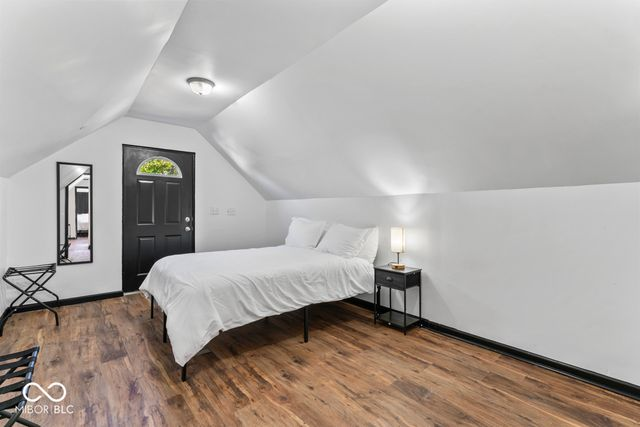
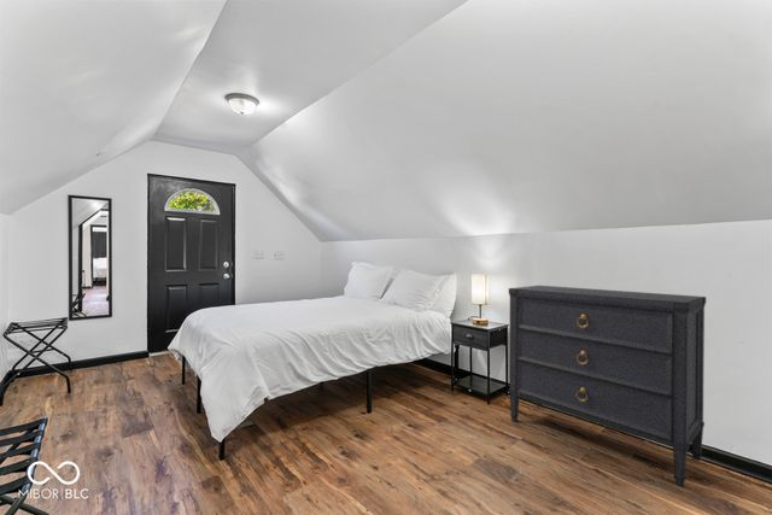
+ dresser (596, 364)
